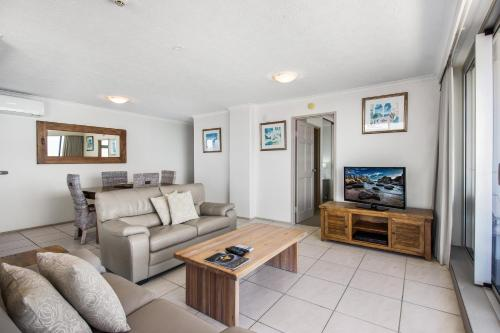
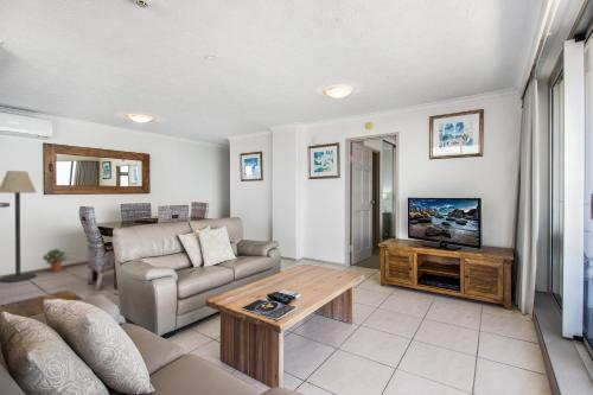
+ floor lamp (17, 224)
+ potted plant (56, 259)
